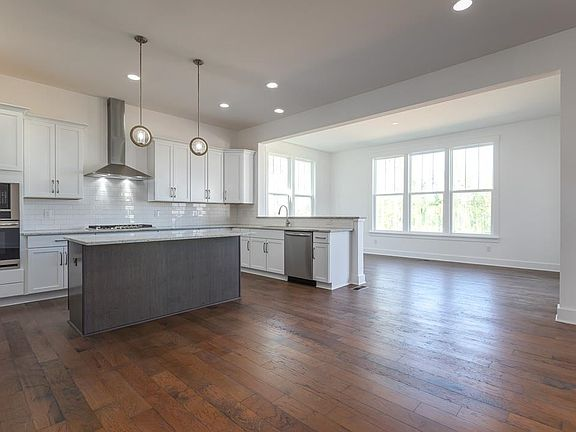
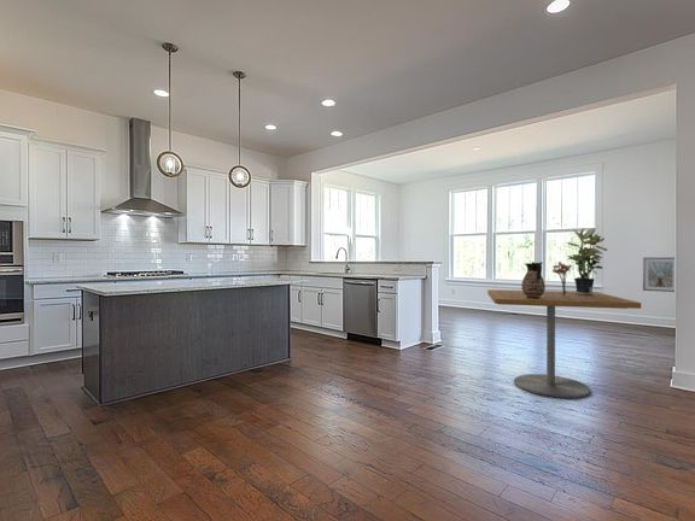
+ picture frame (660, 274)
+ potted plant (586, 260)
+ dining table (550, 340)
+ ceramic jug (533, 279)
+ bouquet (561, 279)
